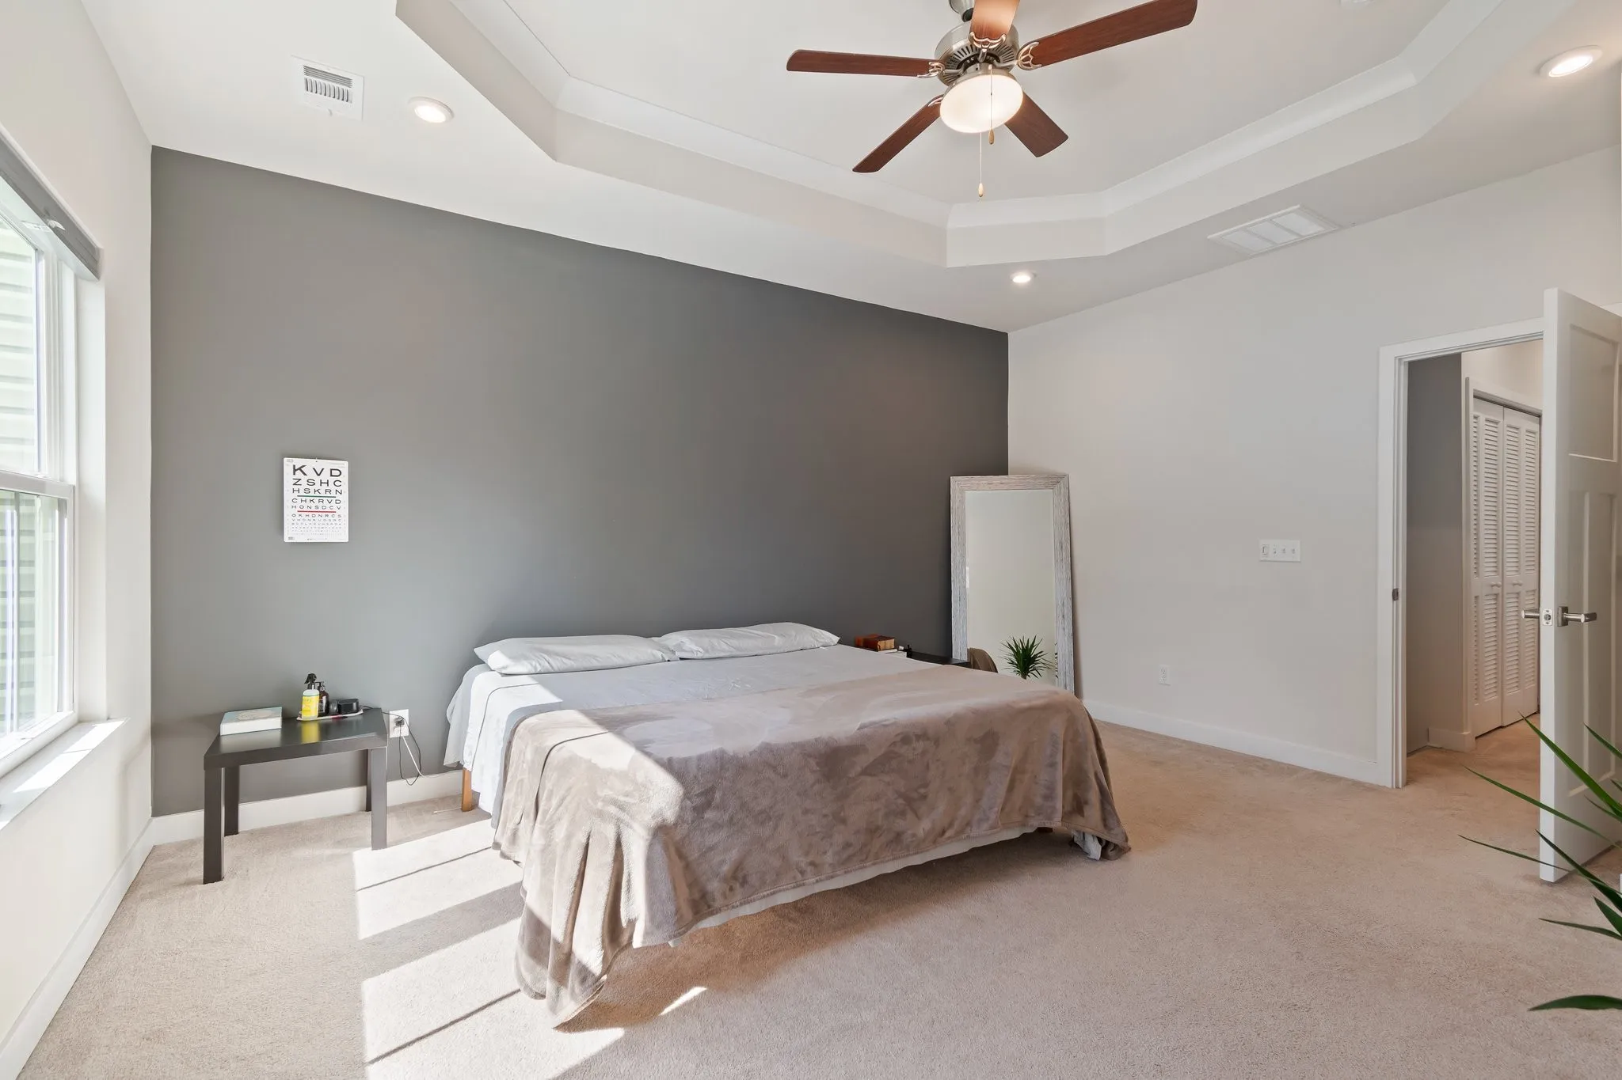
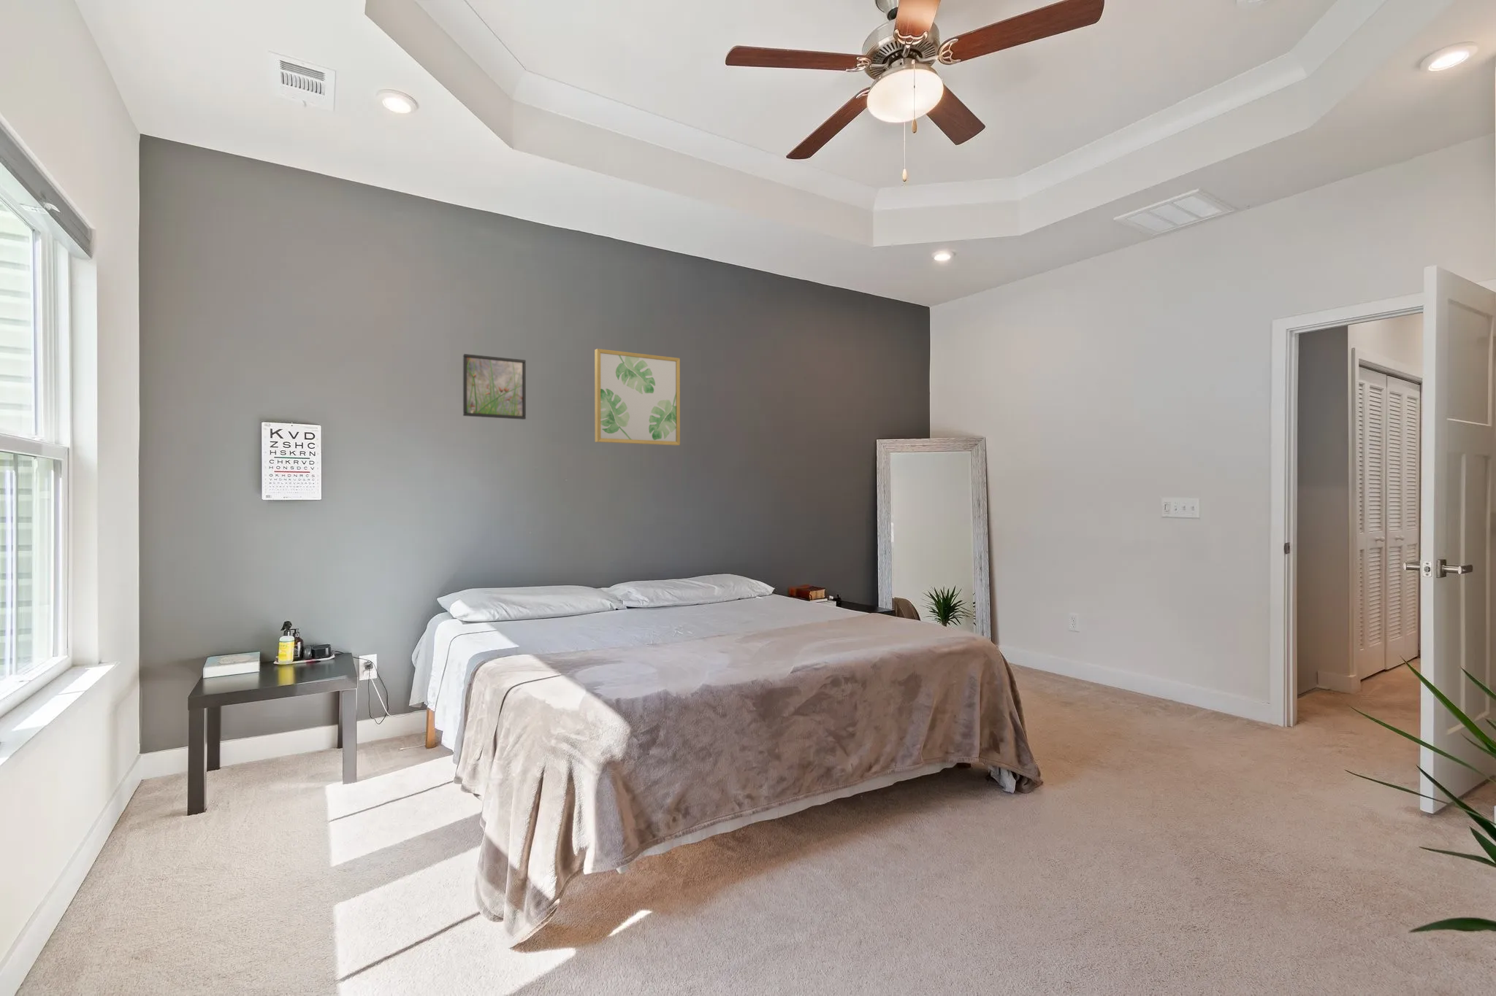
+ wall art (638, 398)
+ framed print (495, 387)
